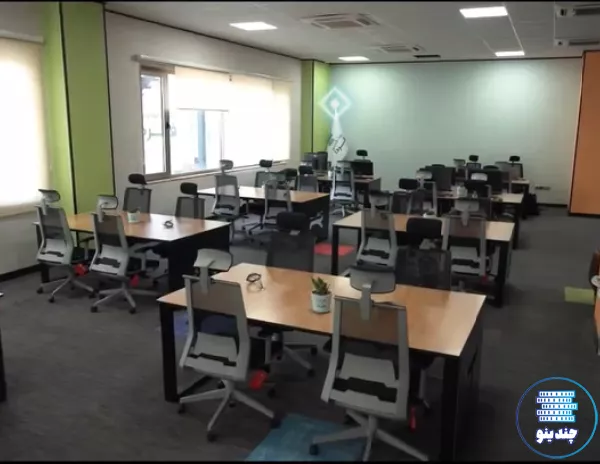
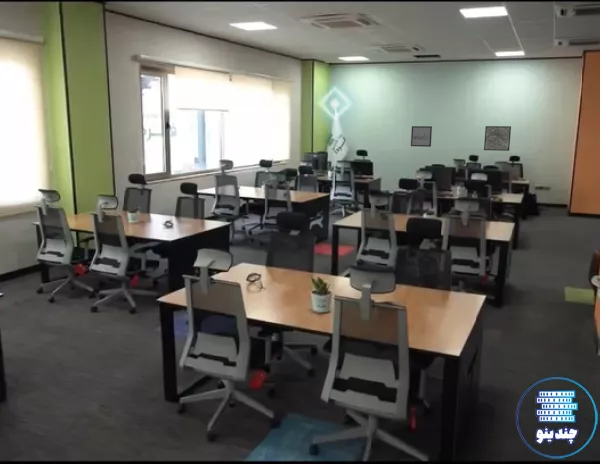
+ wall art (421, 136)
+ wall art (497, 138)
